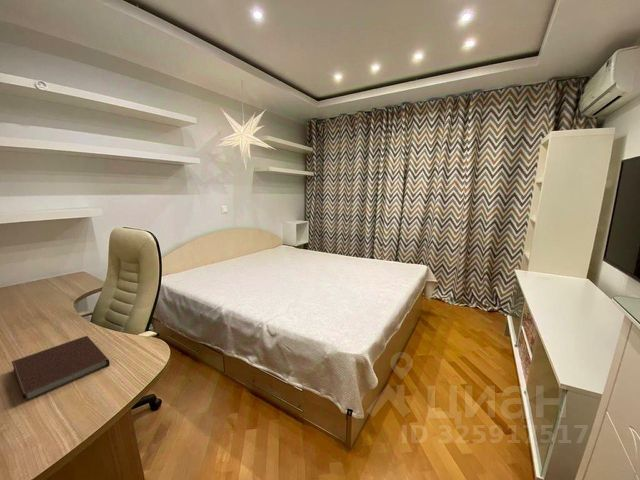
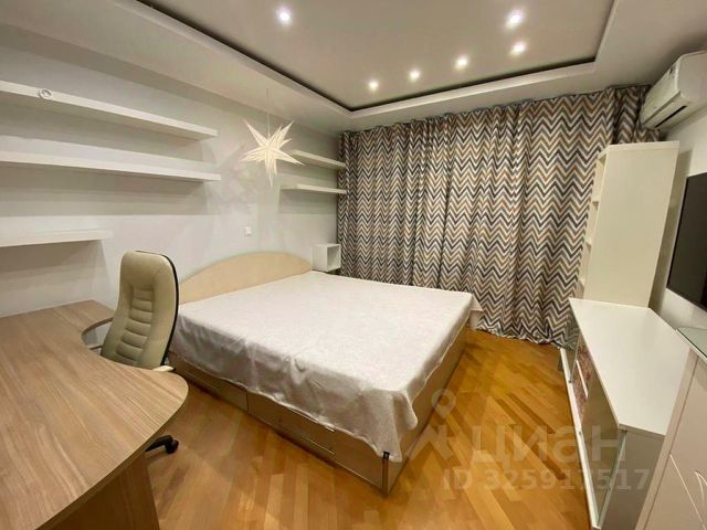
- notebook (61, 363)
